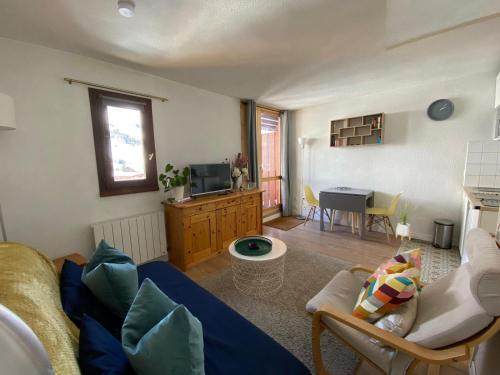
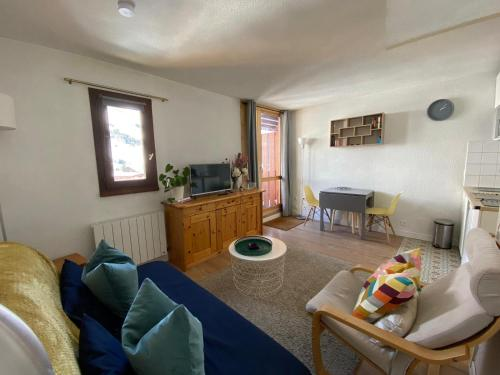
- house plant (404, 219)
